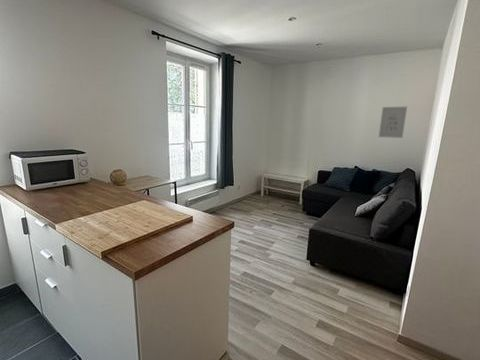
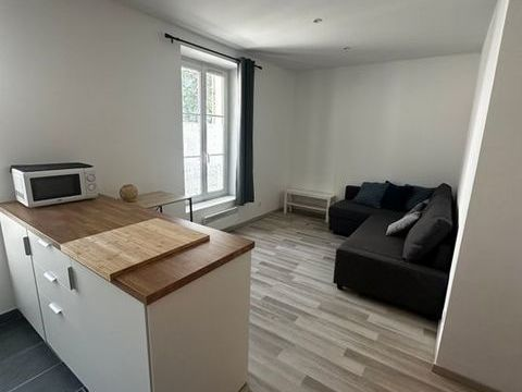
- wall art (392, 122)
